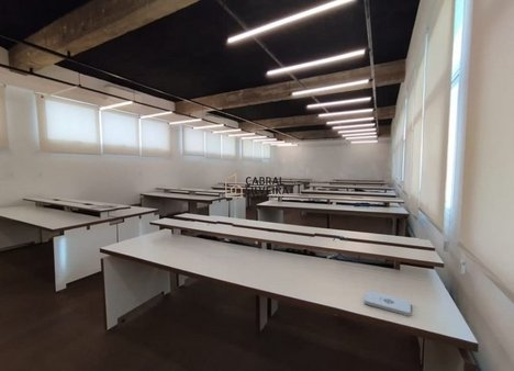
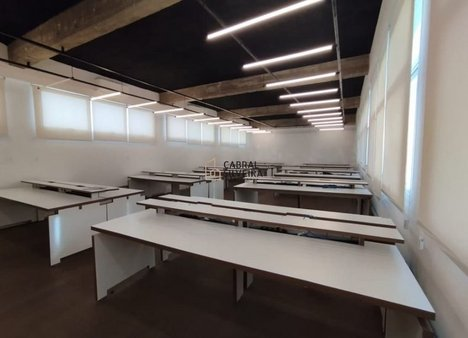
- notepad (387, 302)
